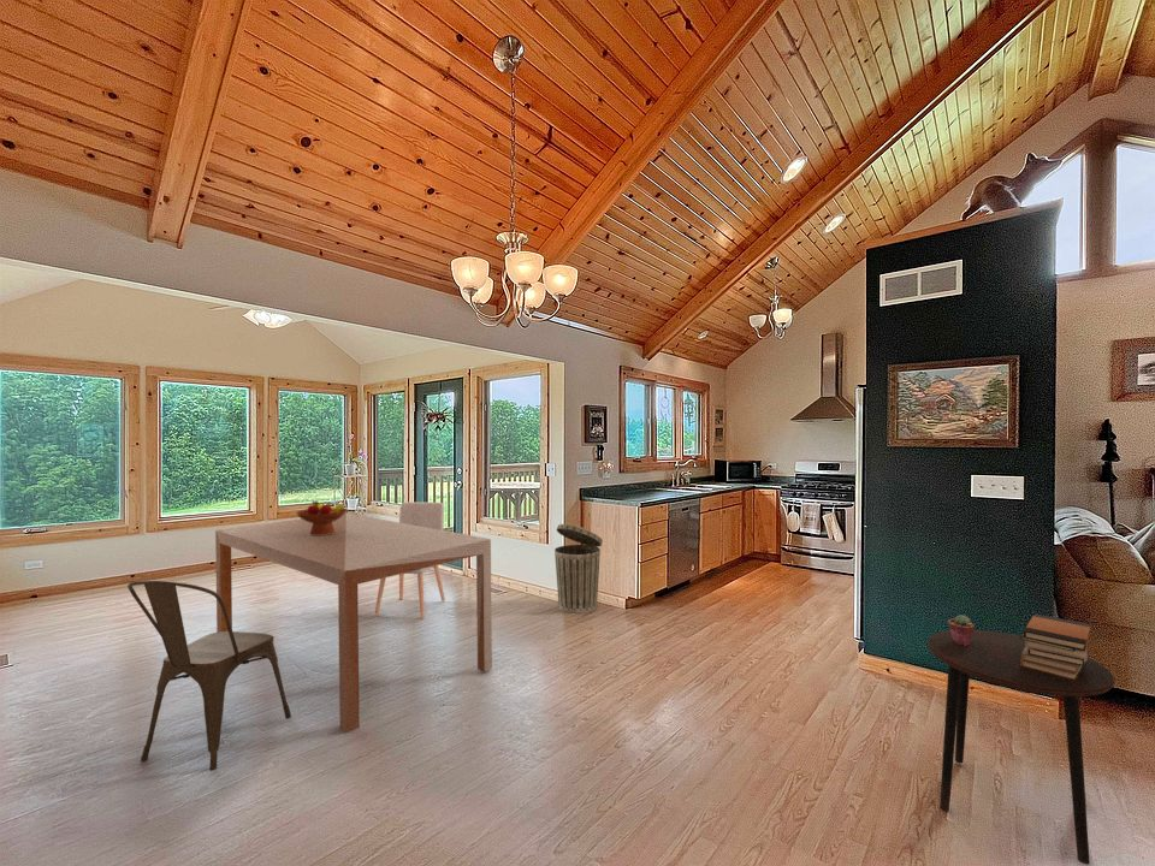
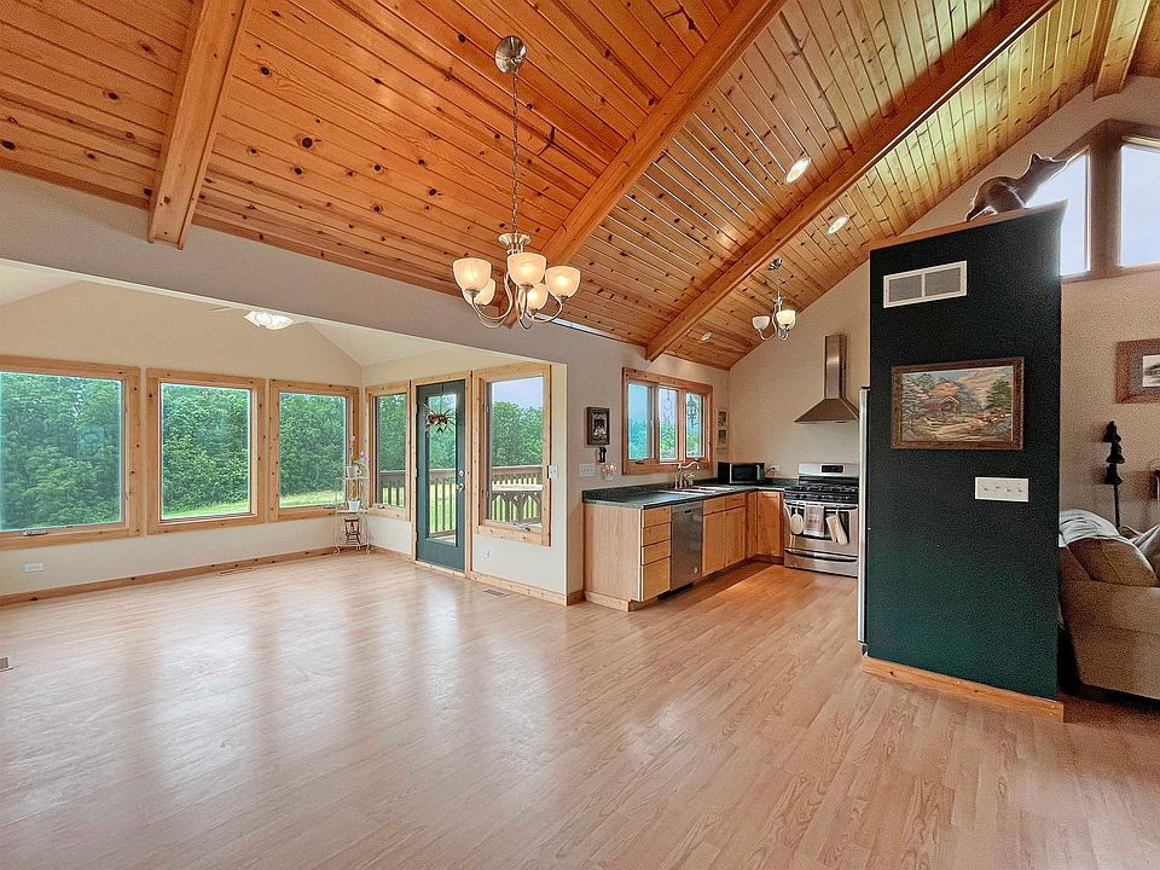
- trash can (578, 564)
- fruit bowl (321, 517)
- side table (1020, 689)
- book stack (1055, 643)
- chair (414, 570)
- table (345, 595)
- potted succulent (960, 628)
- chair (209, 653)
